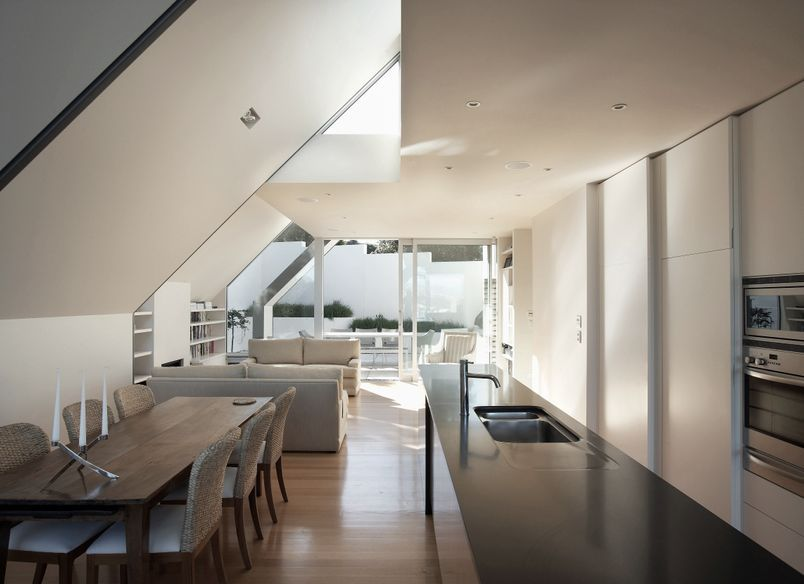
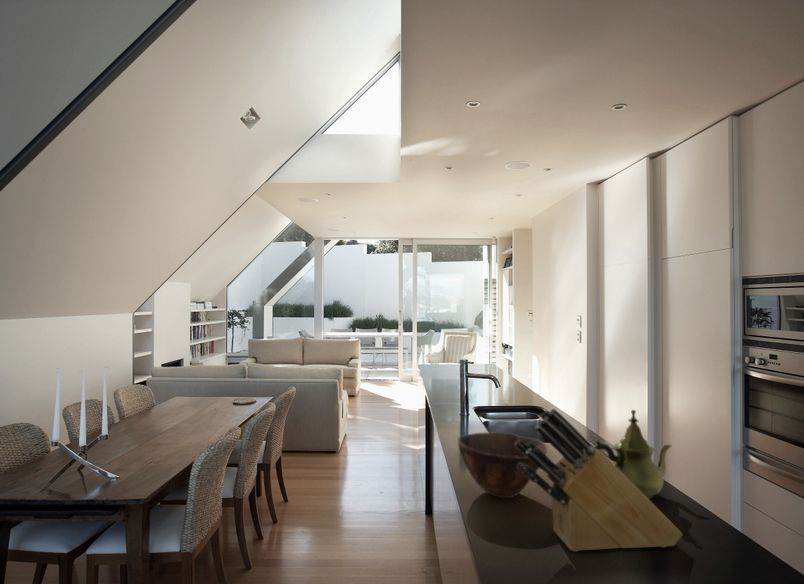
+ teapot (631, 451)
+ bowl (502, 467)
+ knife block (594, 472)
